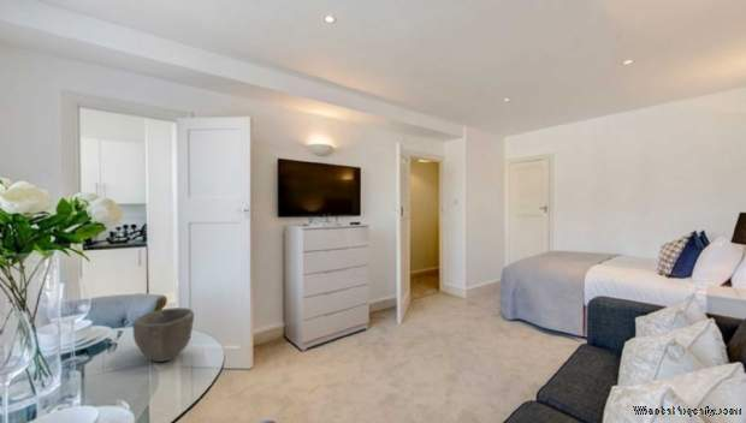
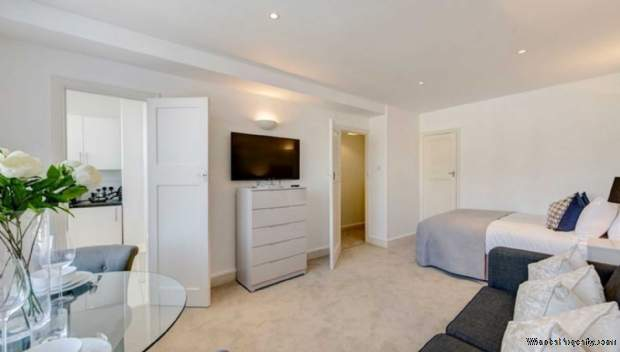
- bowl (165, 336)
